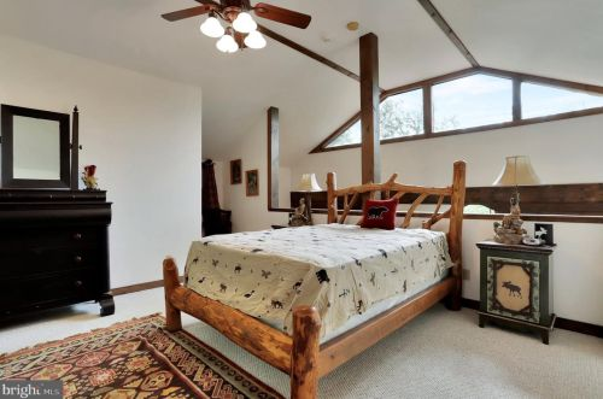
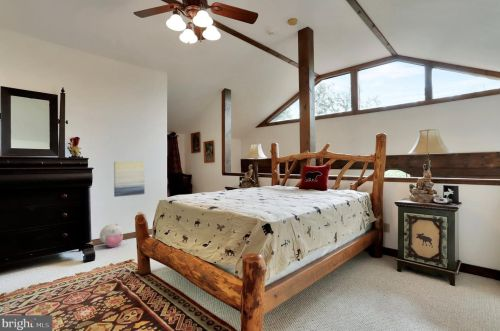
+ plush toy (112, 234)
+ wall art (129, 178)
